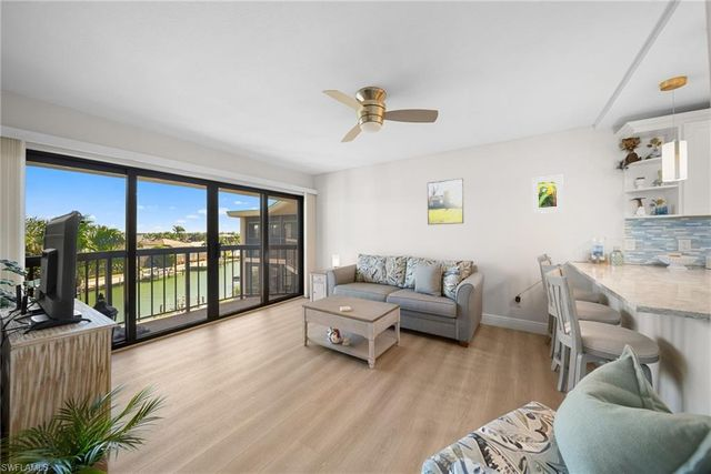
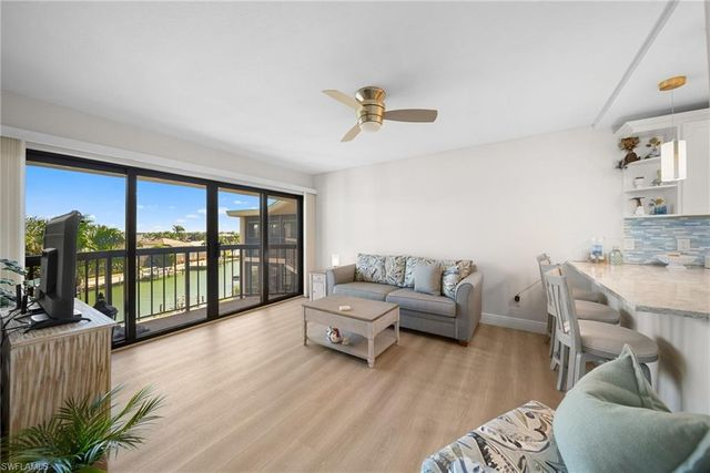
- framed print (444, 202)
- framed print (547, 194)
